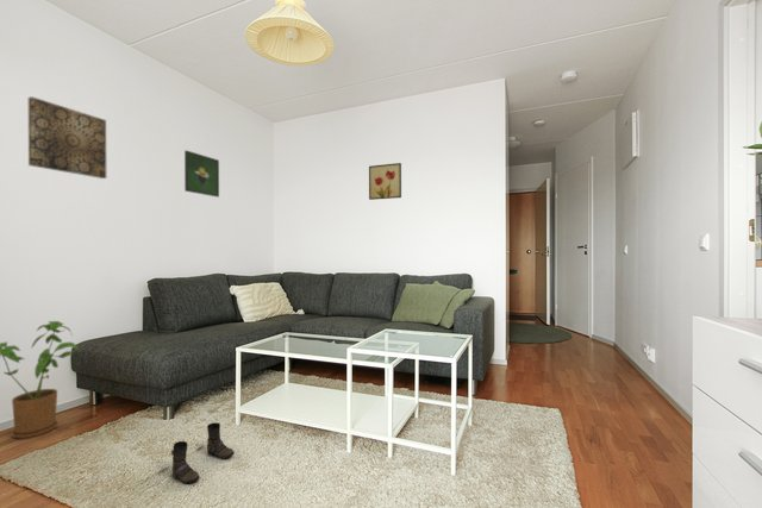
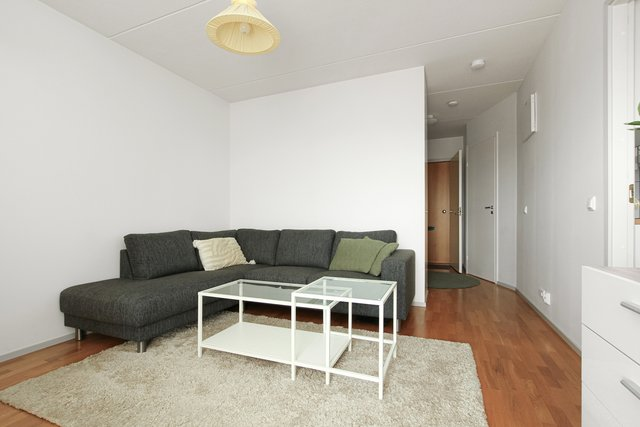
- boots (207, 451)
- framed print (202, 174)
- wall art (385, 181)
- house plant (42, 376)
- wall art (70, 140)
